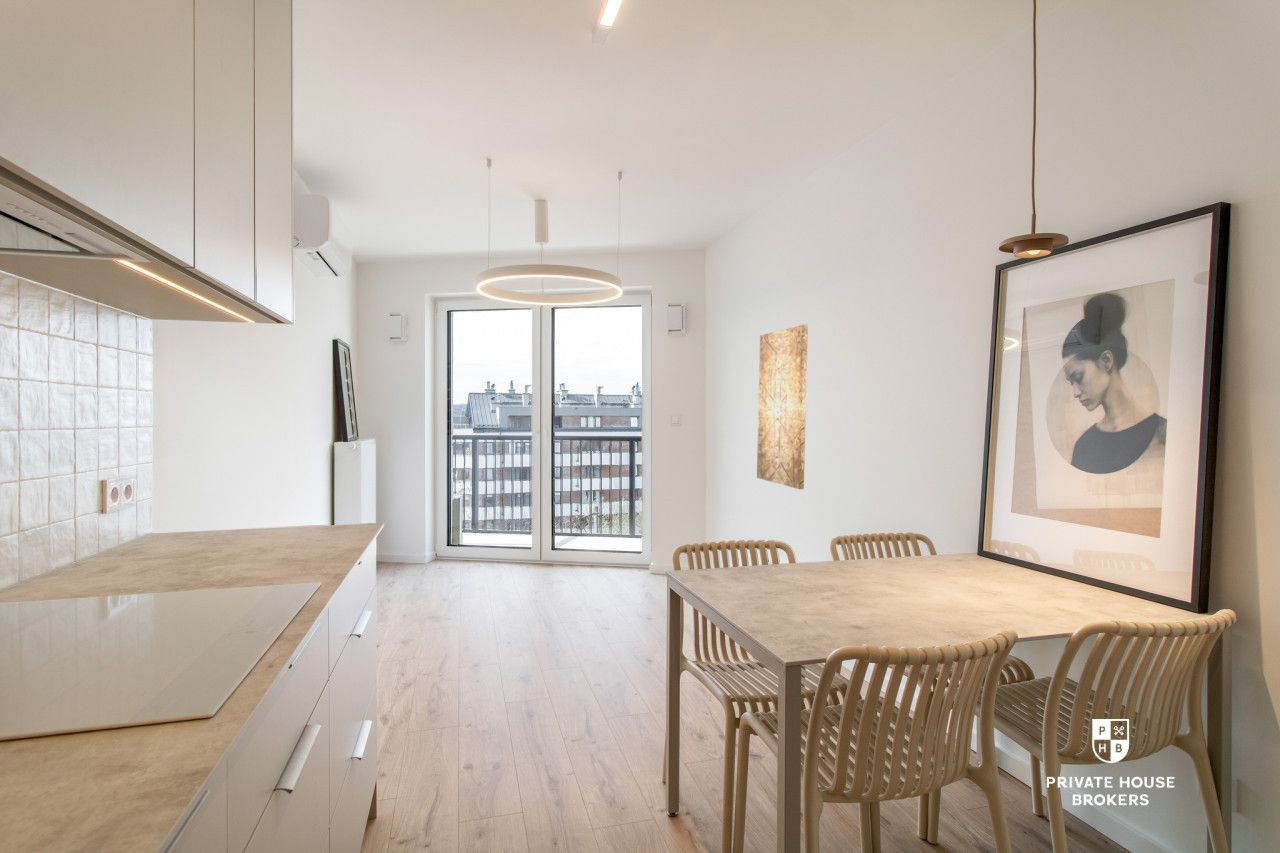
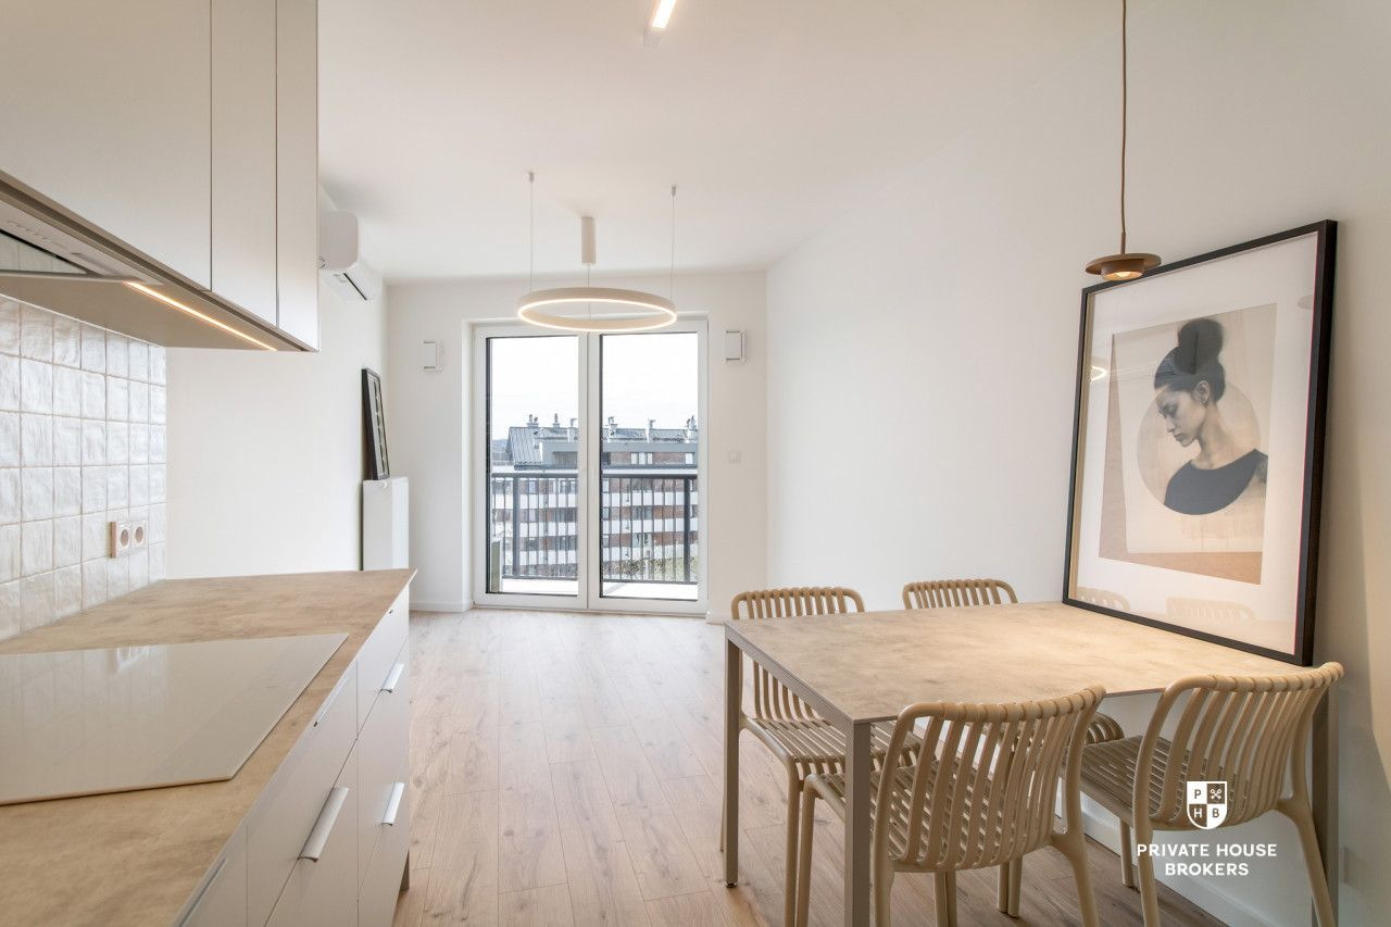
- wall art (780, 407)
